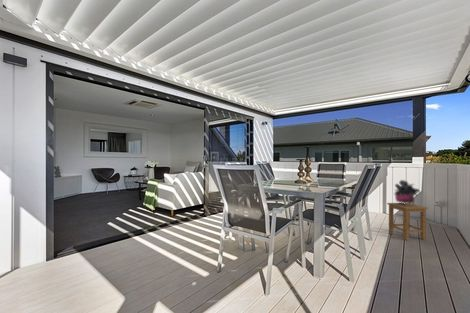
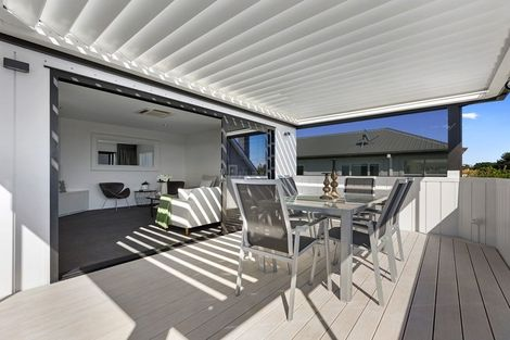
- potted plant (406, 192)
- stool (406, 220)
